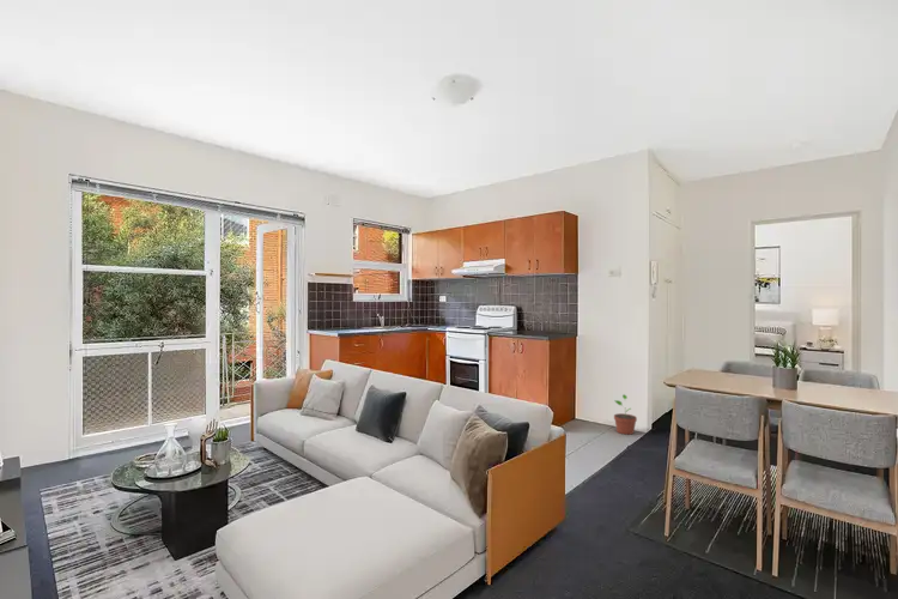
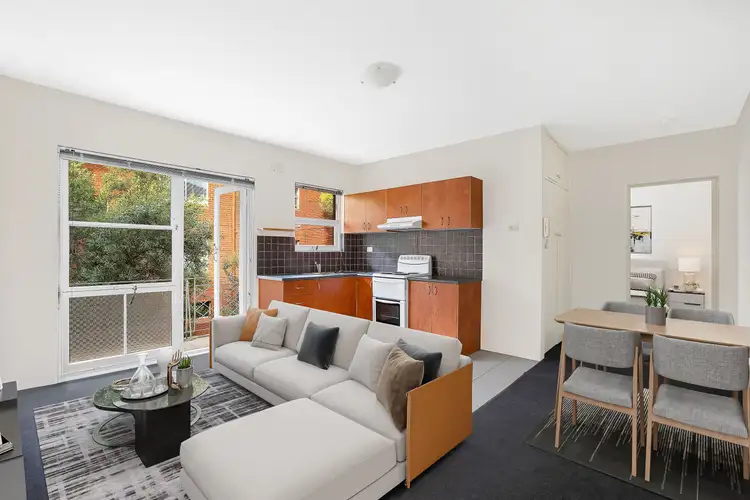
- potted plant (624, 413)
